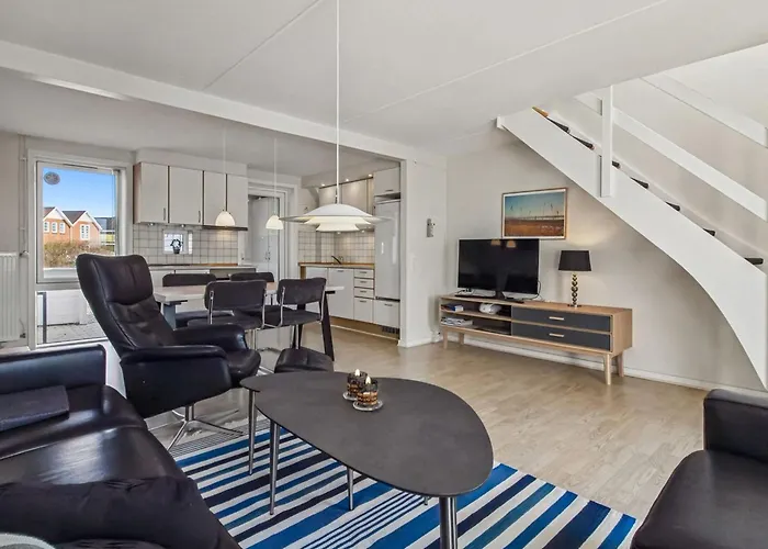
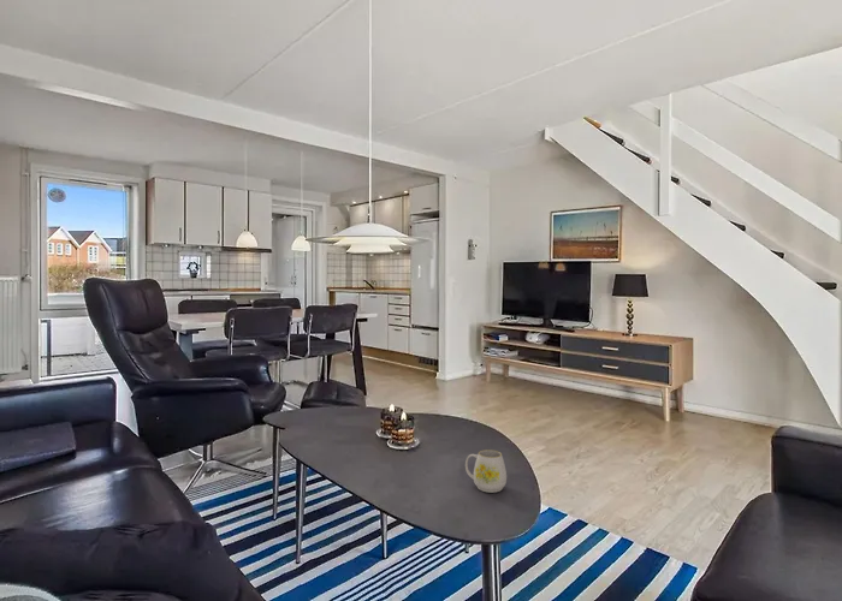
+ mug (485, 469)
